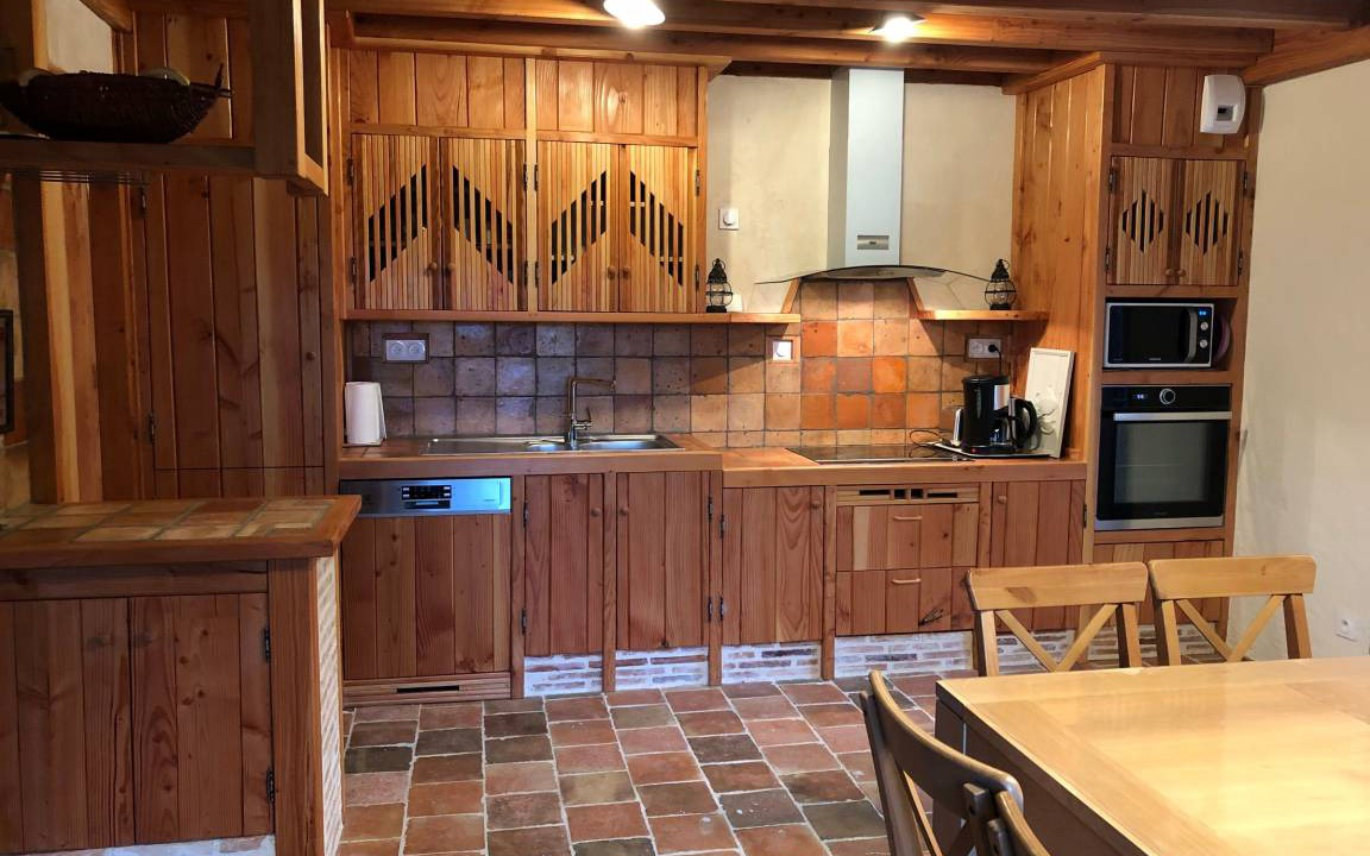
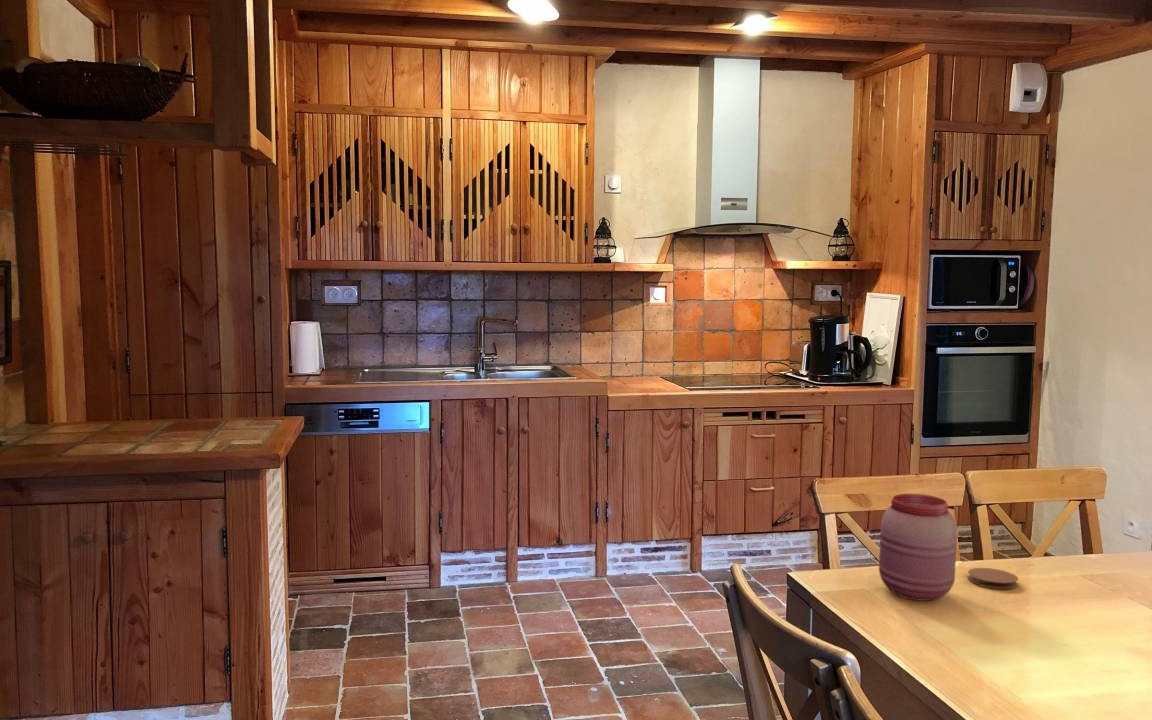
+ jar (917, 546)
+ coaster (992, 578)
